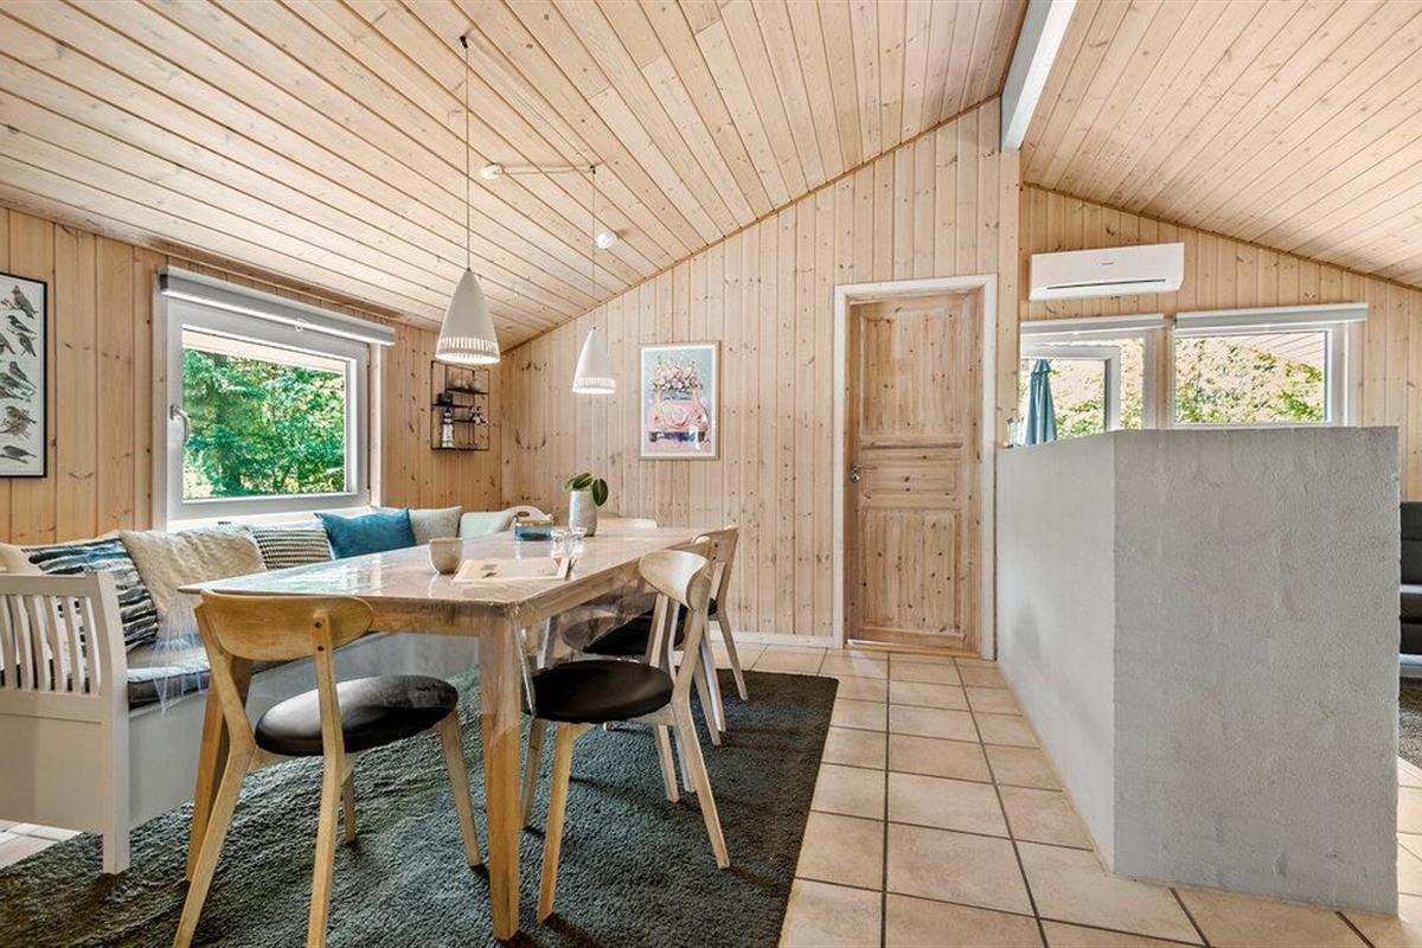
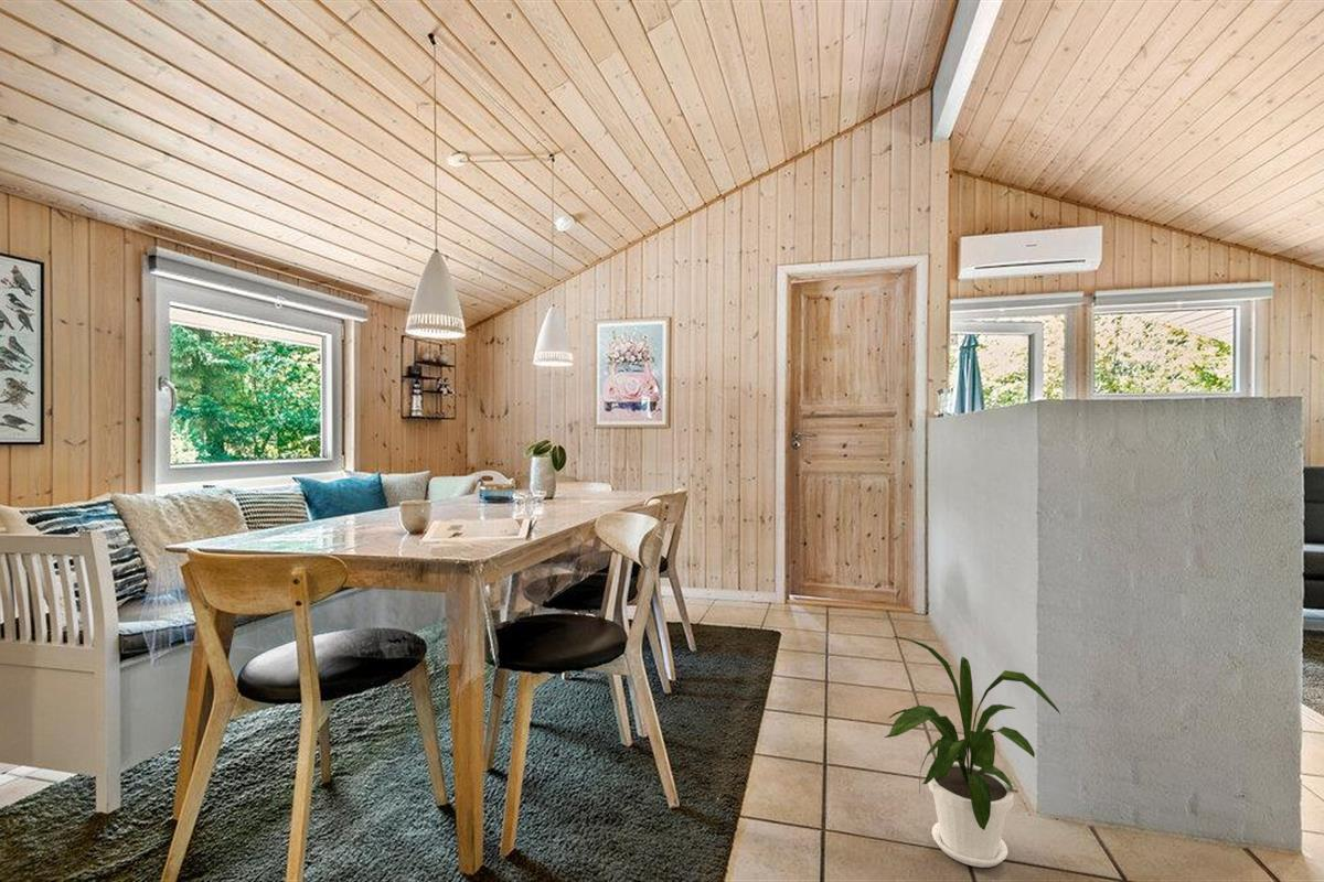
+ house plant (963, 746)
